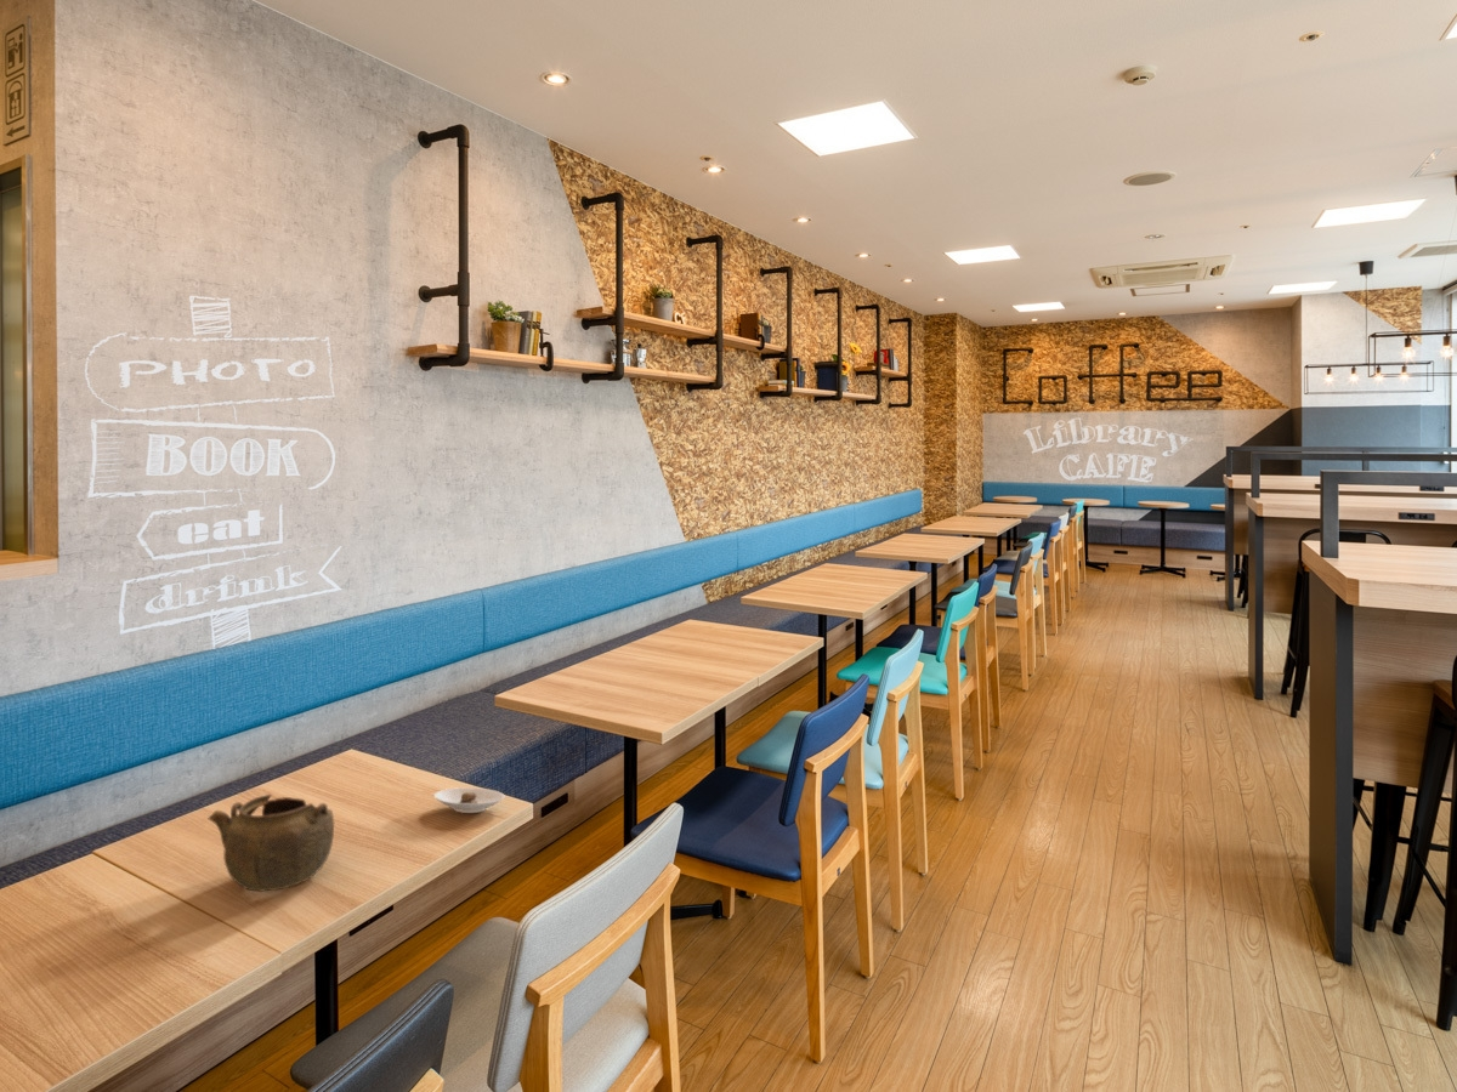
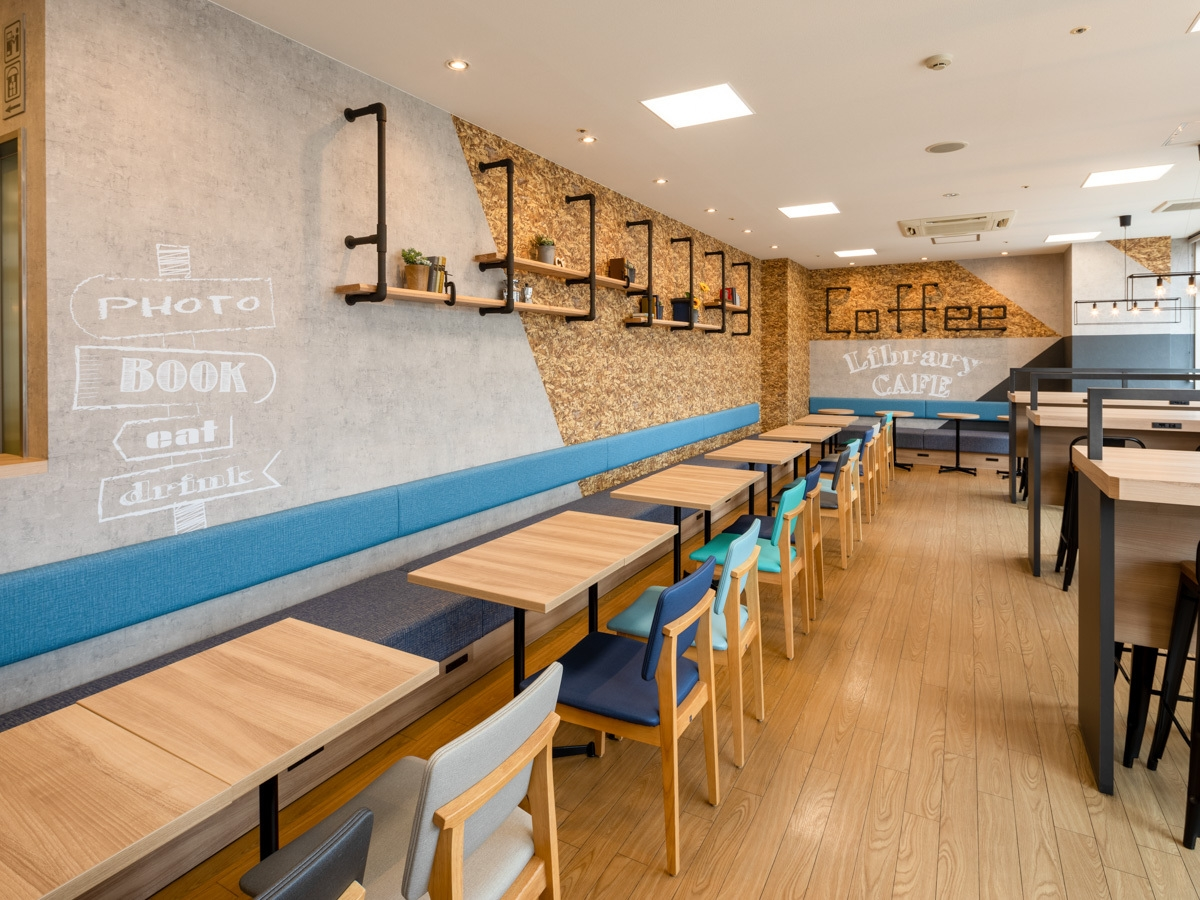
- teapot (270, 838)
- saucer (469, 800)
